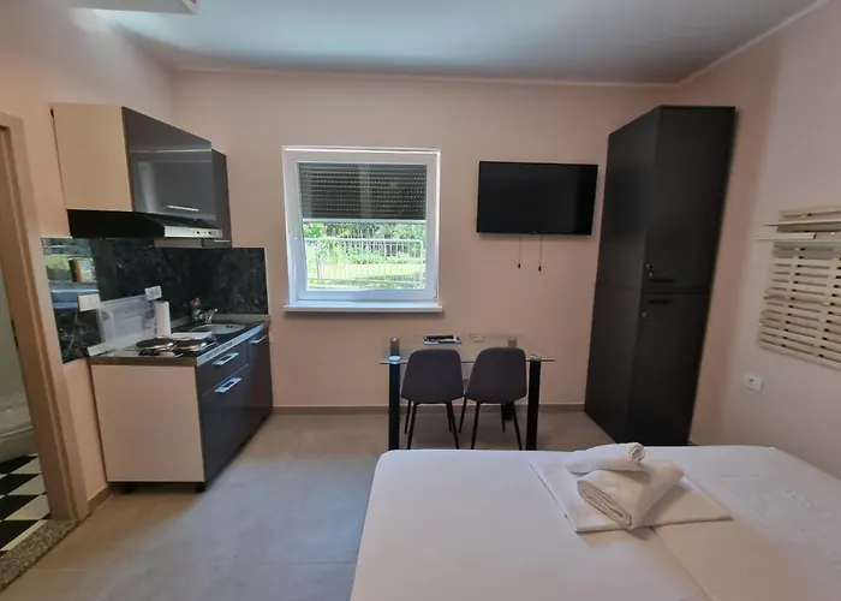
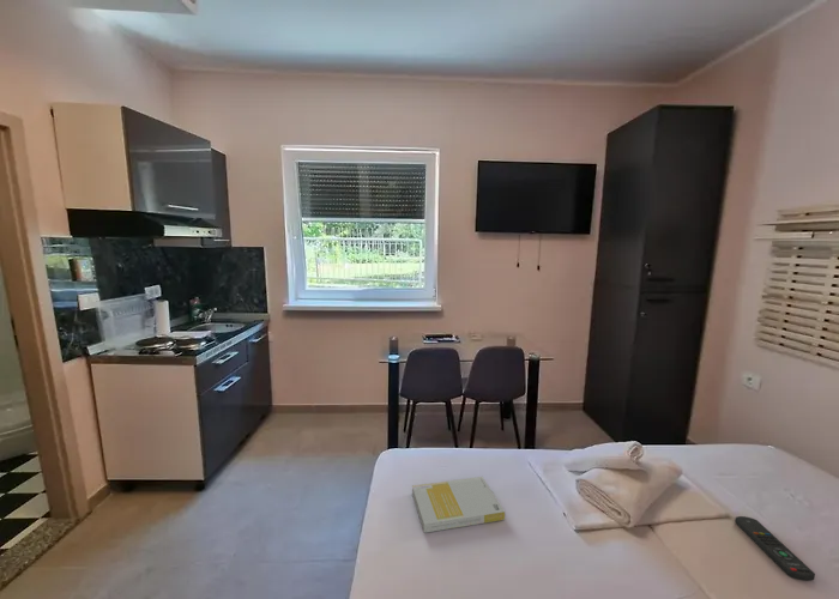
+ book (455, 502)
+ remote control (771, 545)
